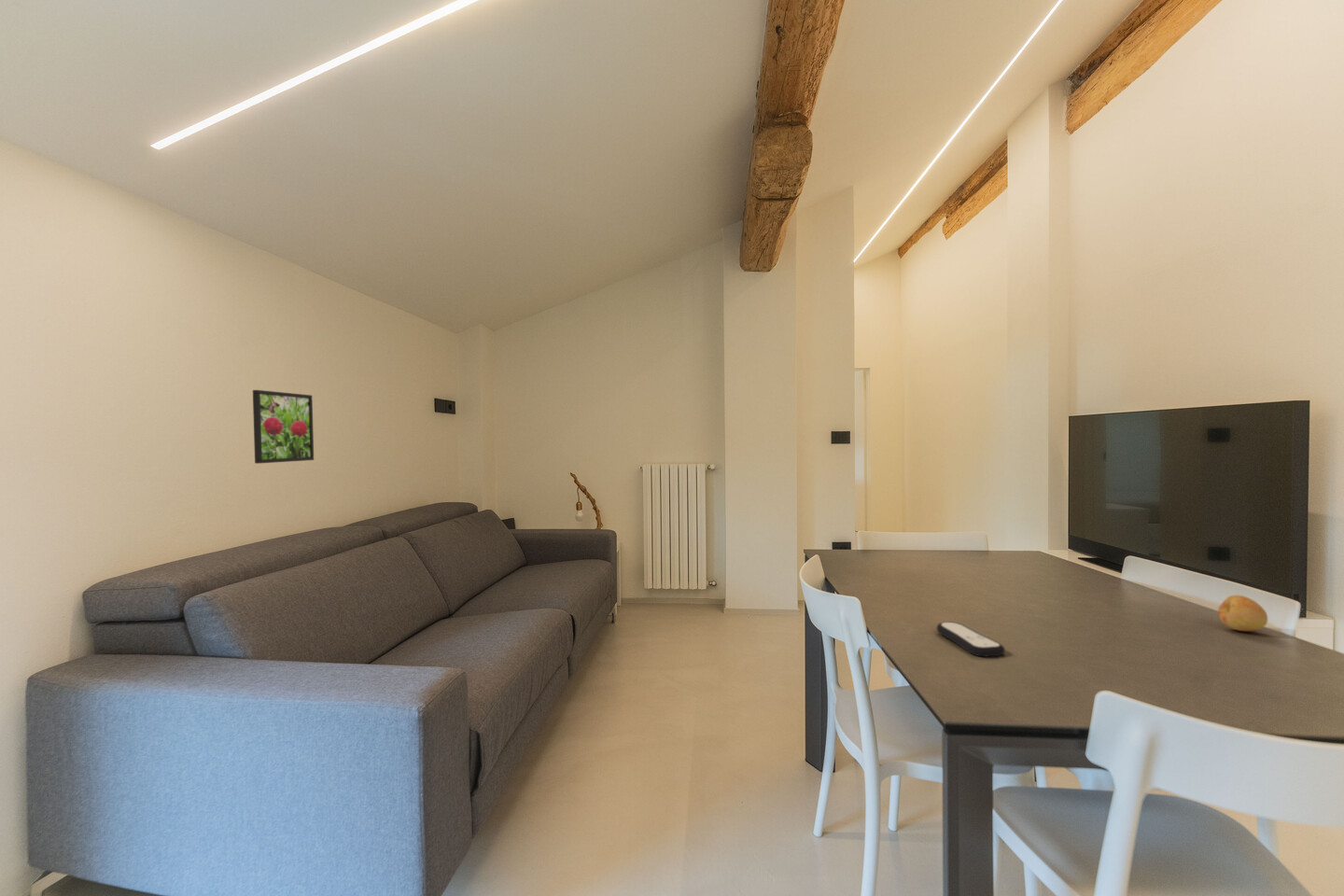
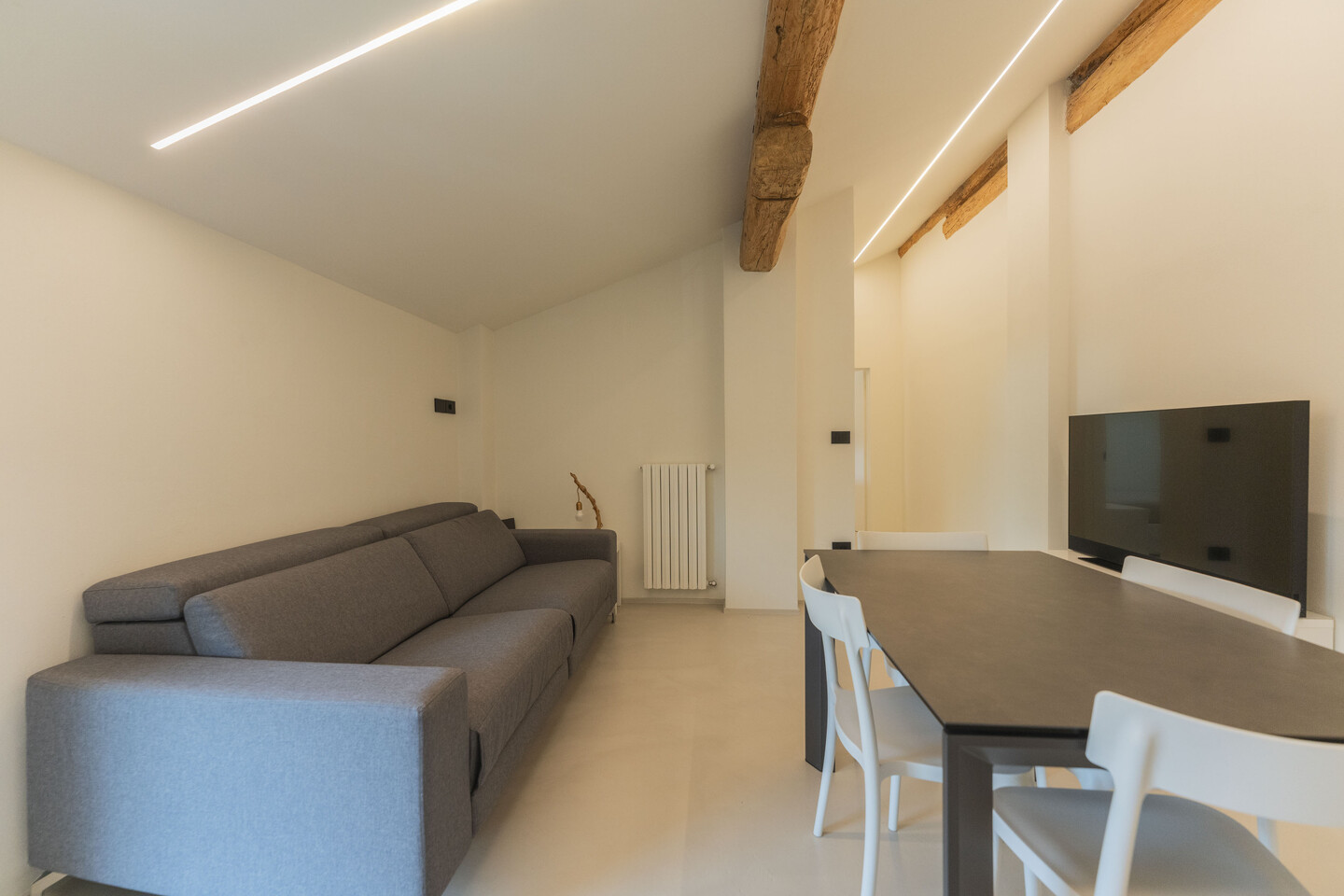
- remote control (967, 637)
- fruit (1242, 613)
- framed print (285, 427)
